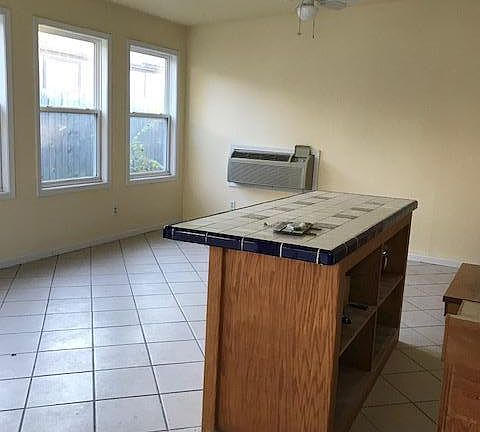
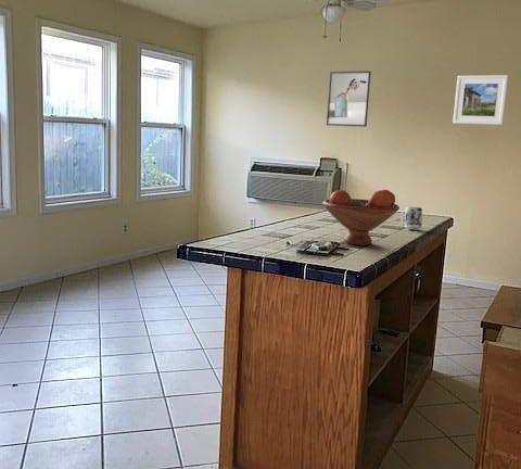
+ fruit bowl (359, 215)
+ mug (410, 217)
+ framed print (347, 99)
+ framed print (479, 100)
